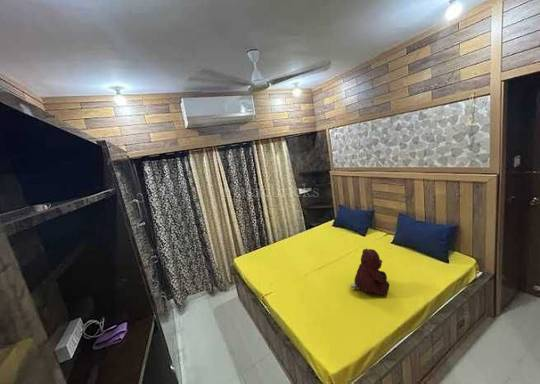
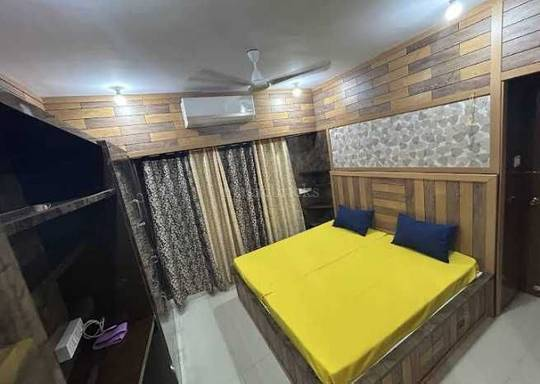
- teddy bear (366, 269)
